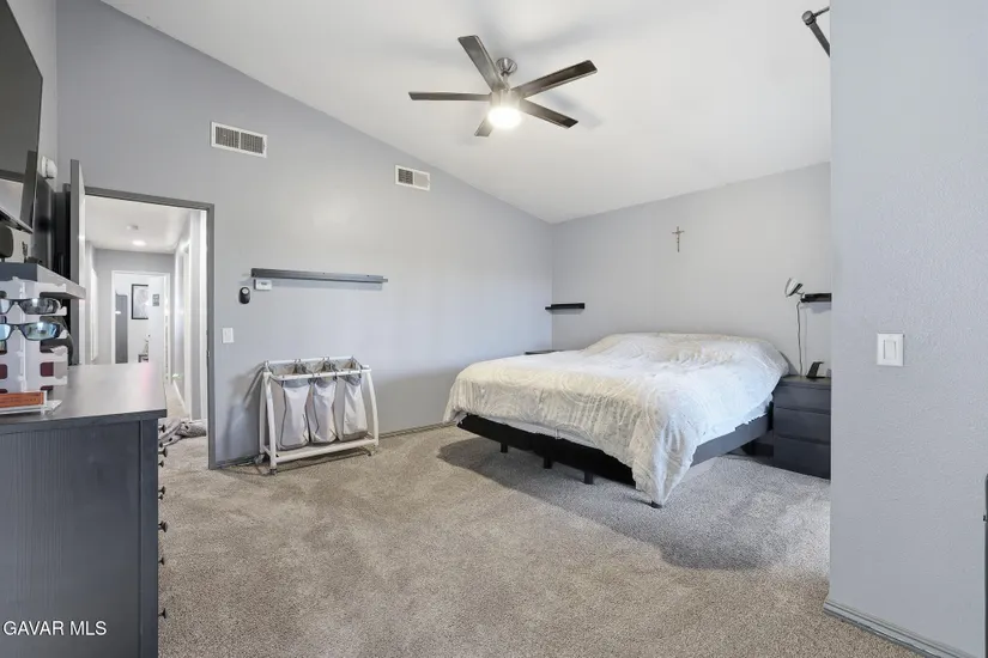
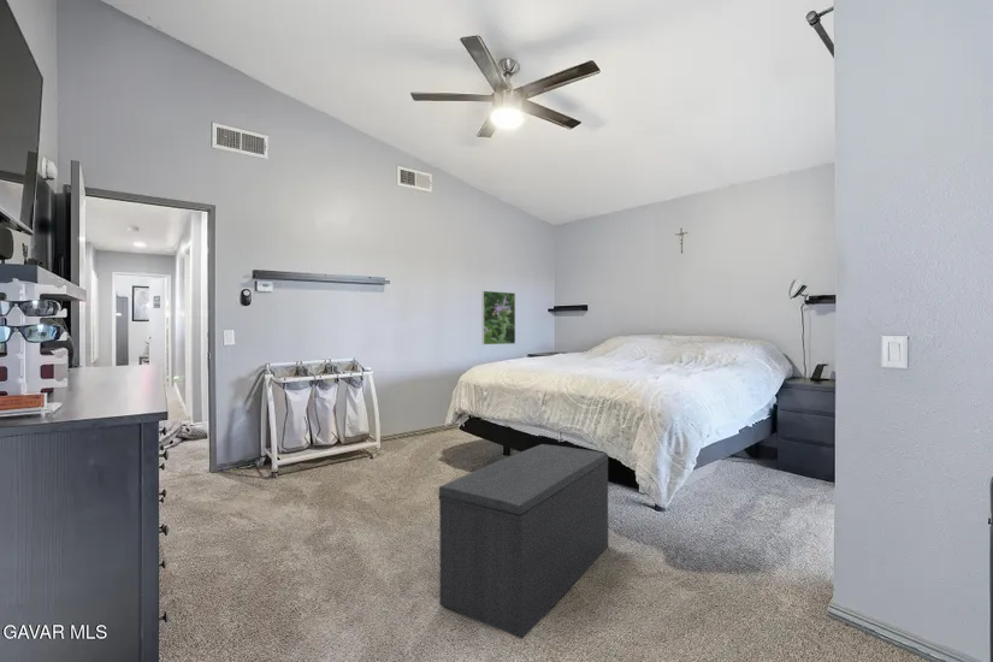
+ bench (533, 519)
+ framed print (498, 318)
